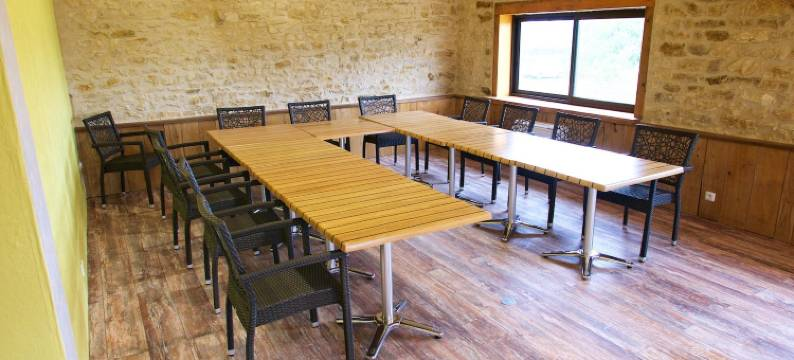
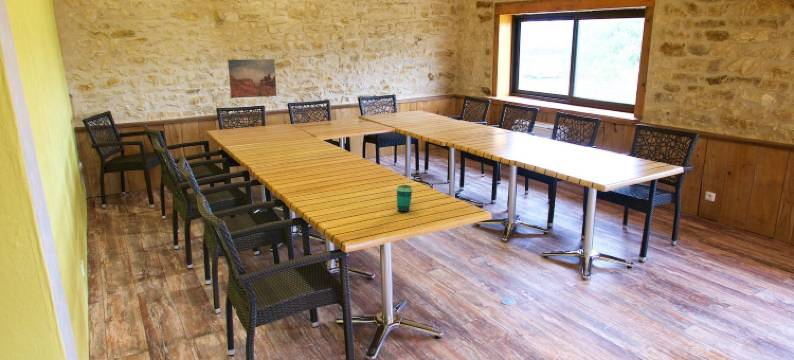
+ wall art (252, 78)
+ cup (404, 198)
